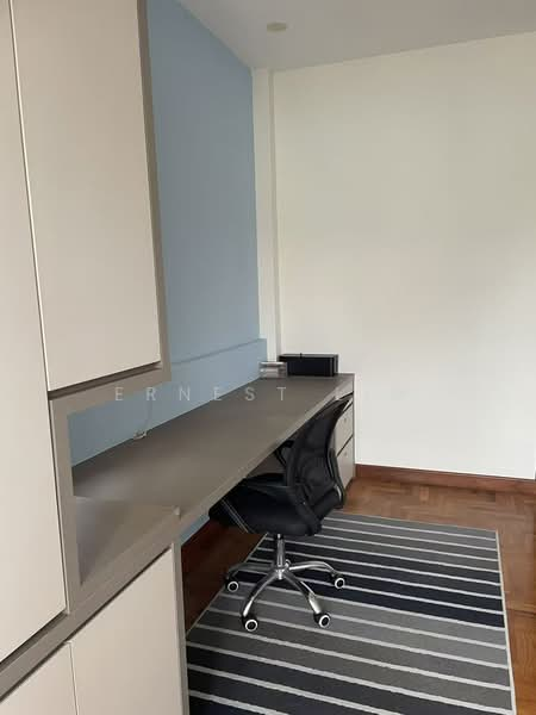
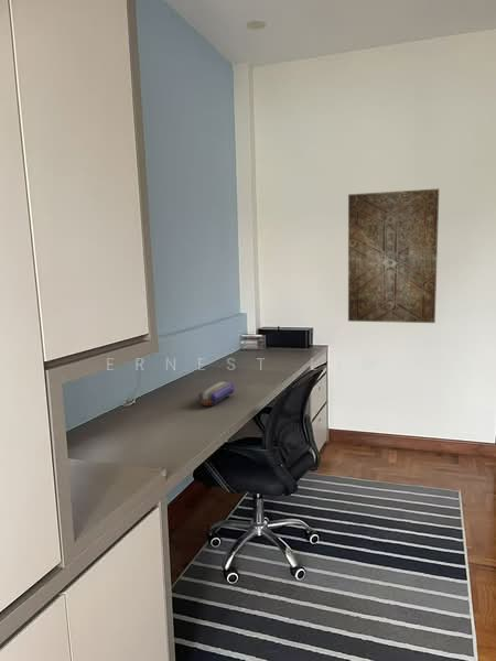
+ wall art (391, 258)
+ pencil case (217, 392)
